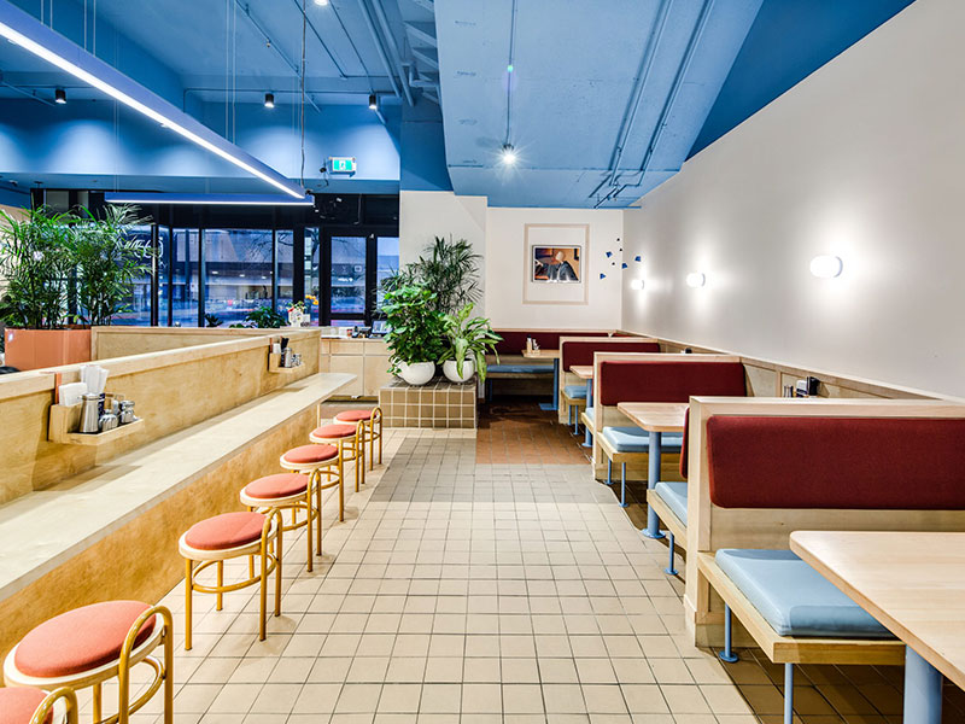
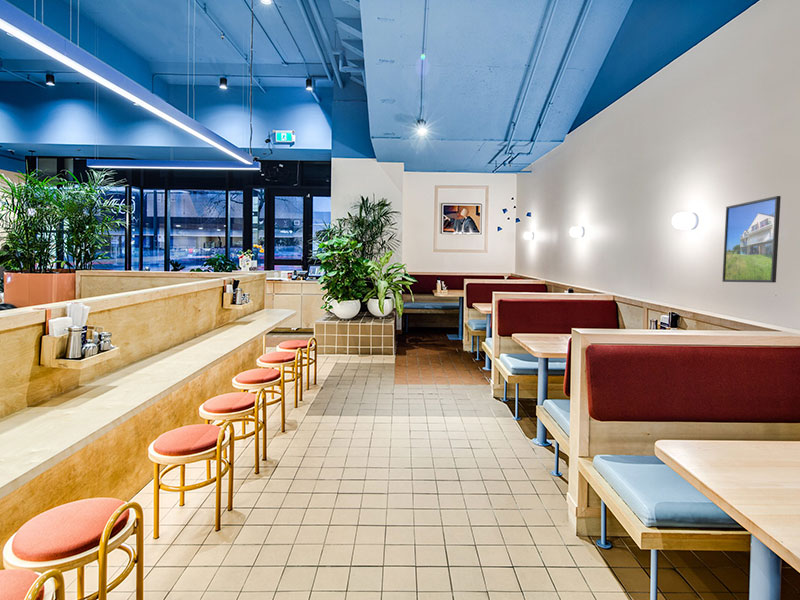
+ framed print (749, 242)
